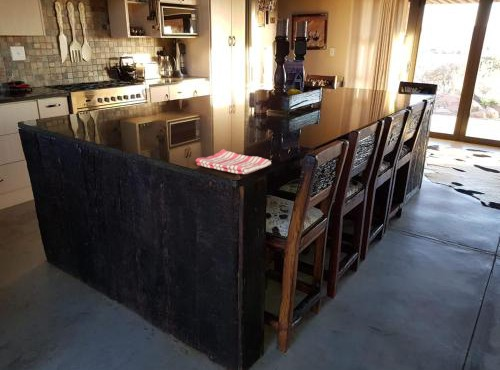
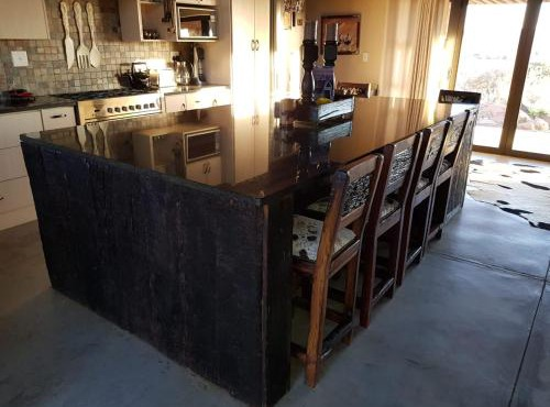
- dish towel (233, 161)
